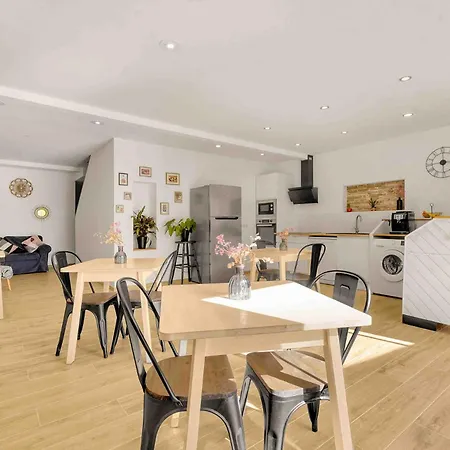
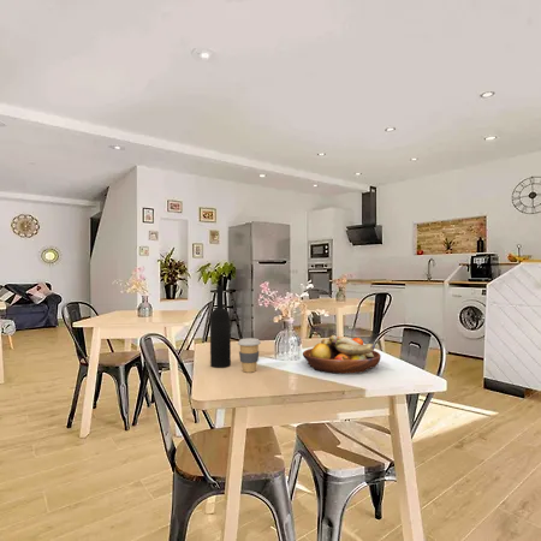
+ coffee cup (249, 355)
+ fruit bowl (341, 350)
+ wine bottle (220, 325)
